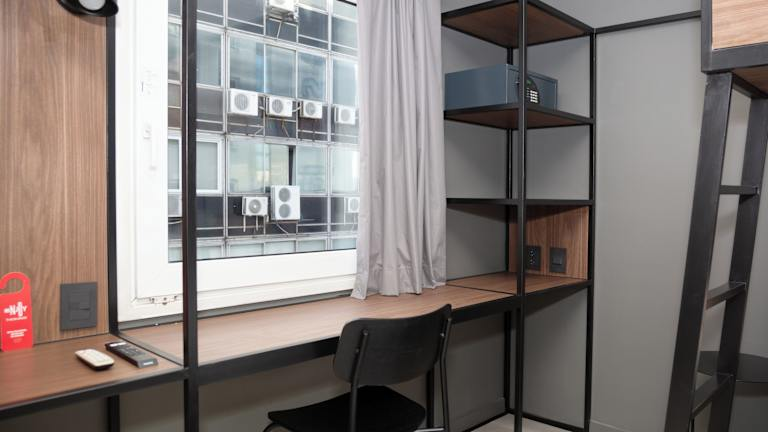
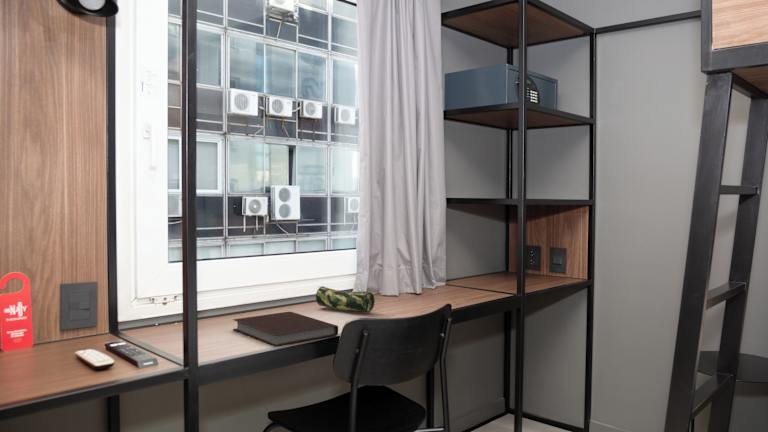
+ notebook (284, 327)
+ pencil case (343, 299)
